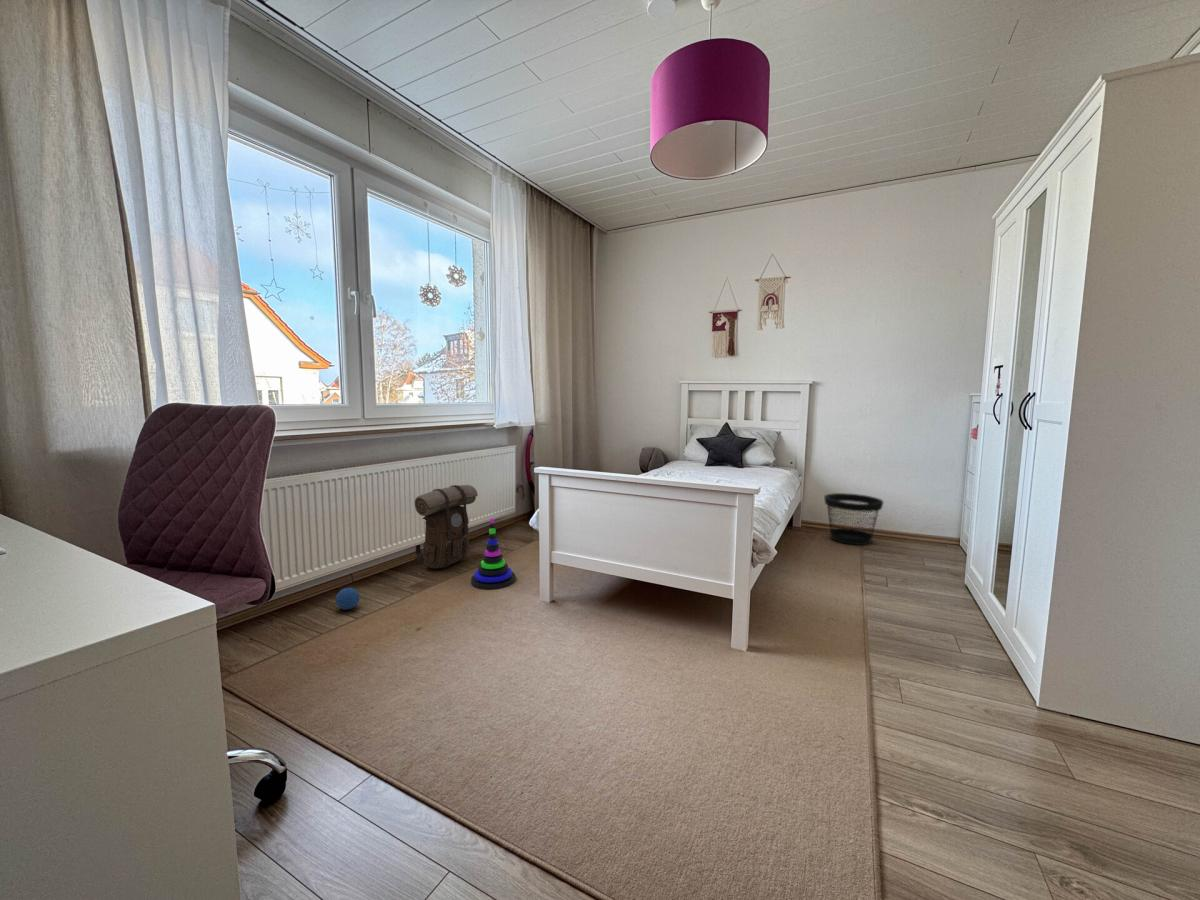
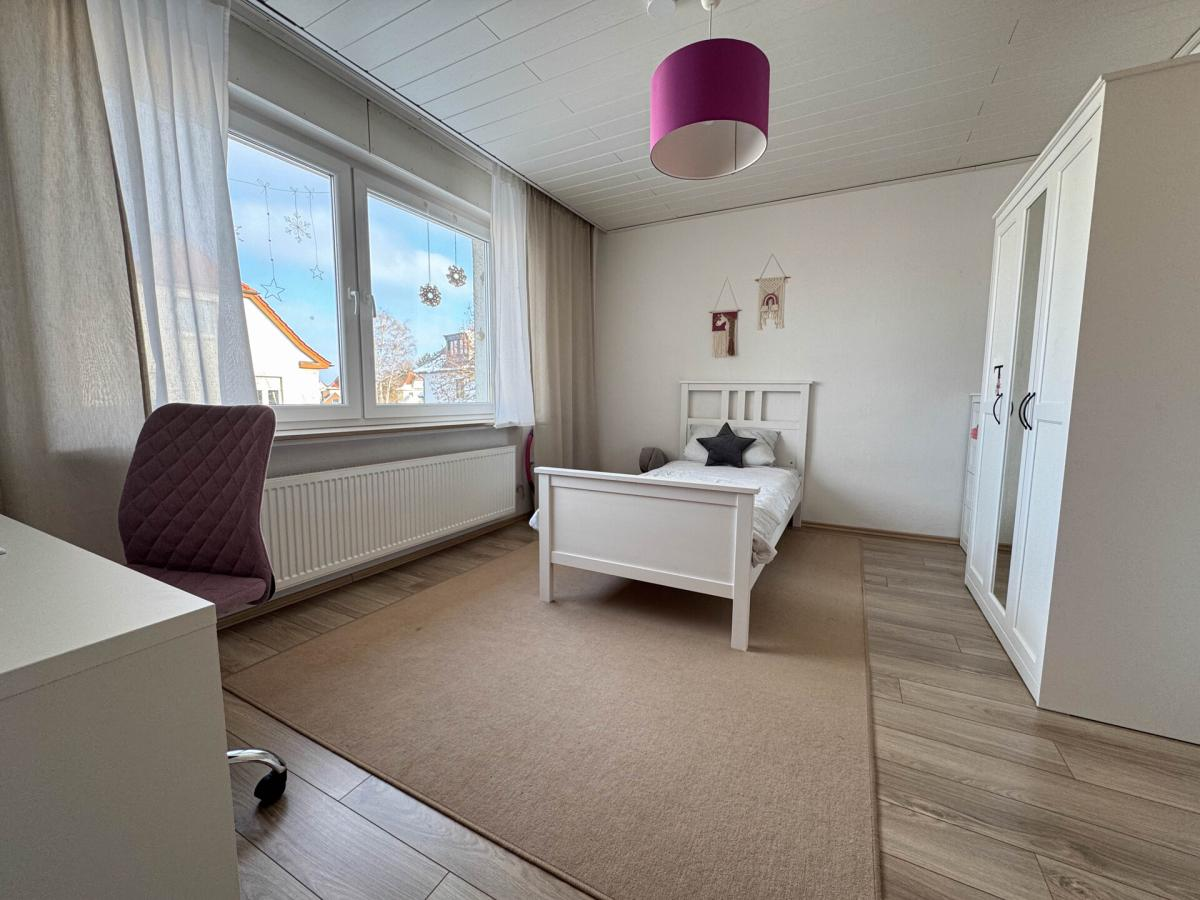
- stacking toy (492, 549)
- ball (347, 598)
- wastebasket (852, 519)
- backpack (440, 524)
